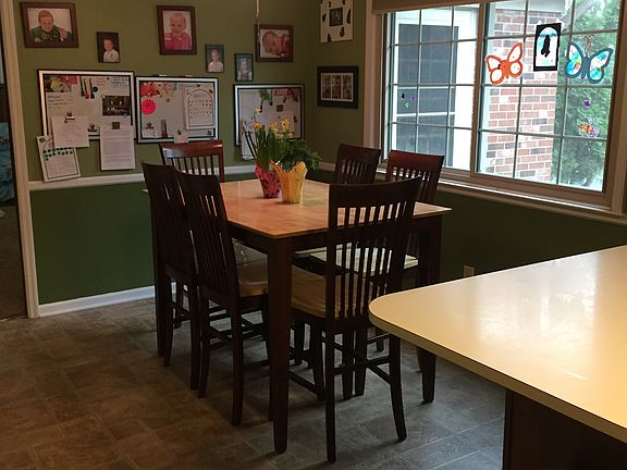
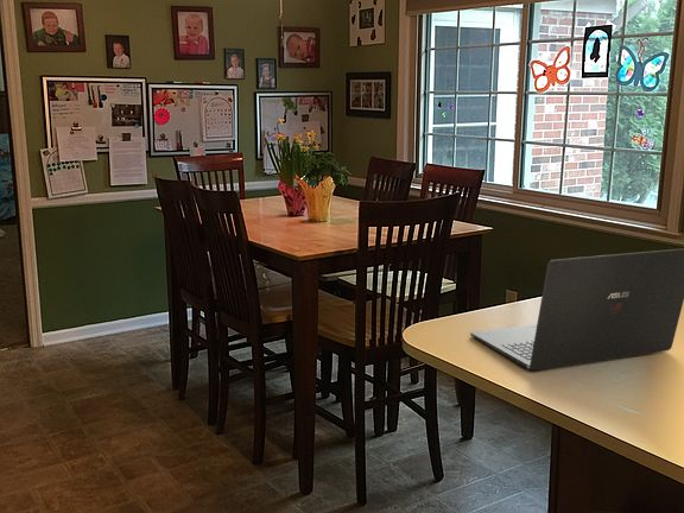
+ laptop (576, 294)
